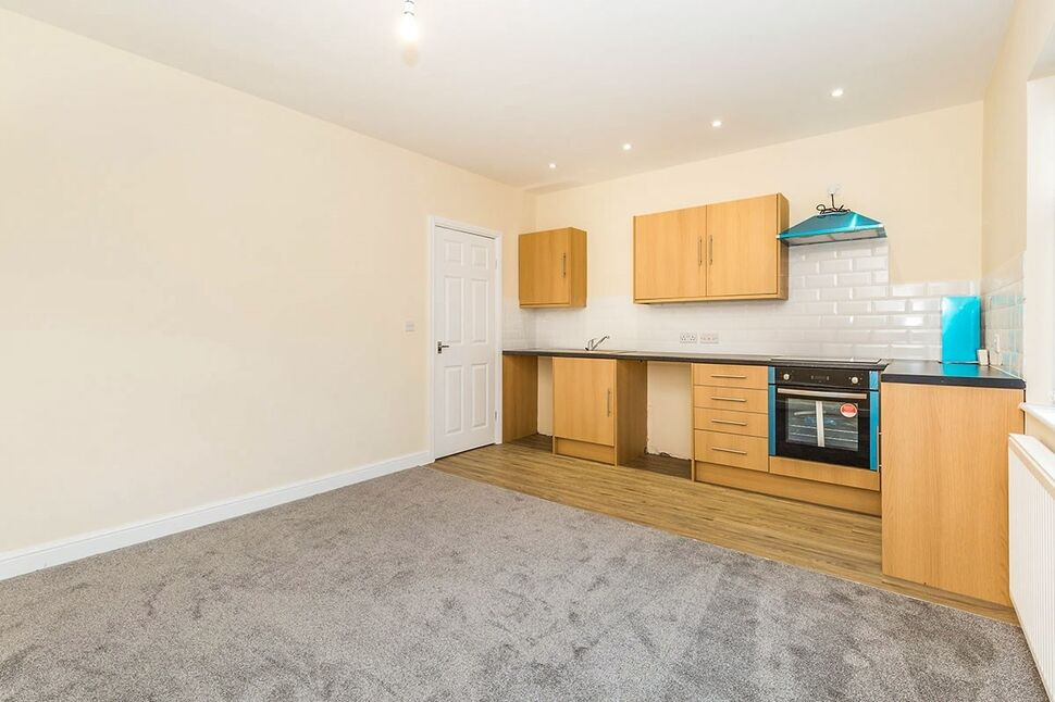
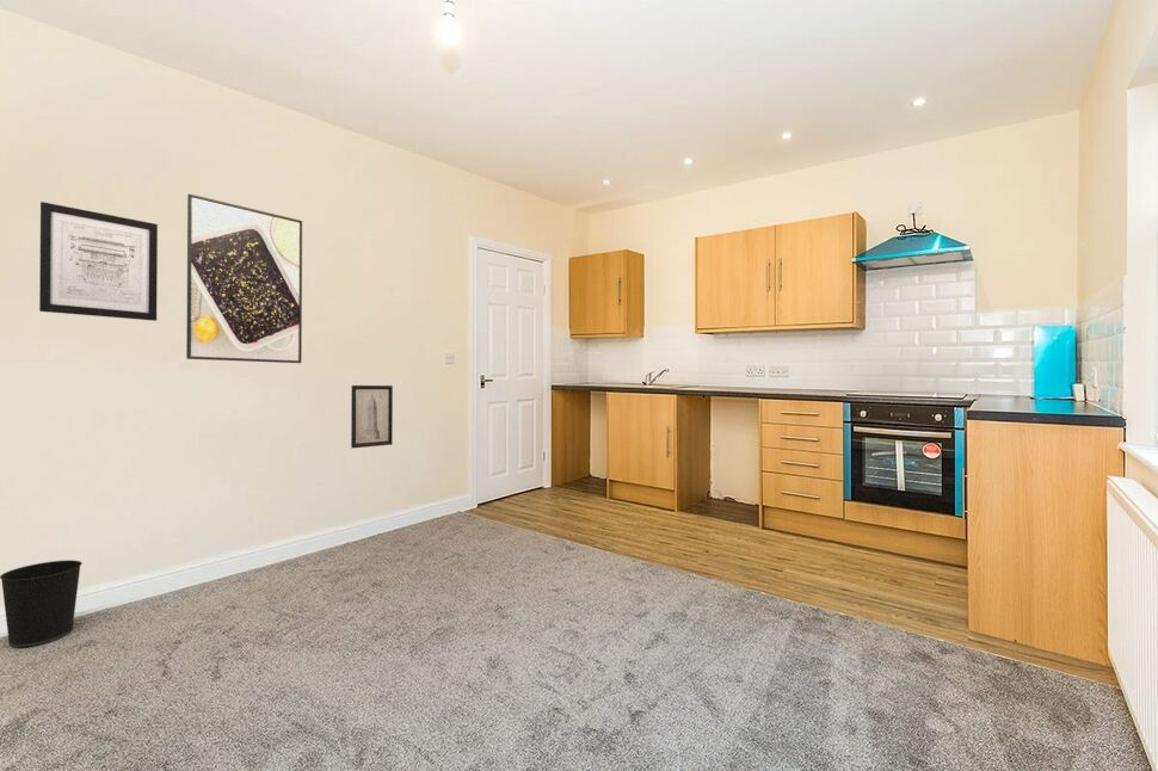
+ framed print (248, 284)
+ wastebasket (42, 603)
+ wall art (372, 415)
+ wall art (101, 265)
